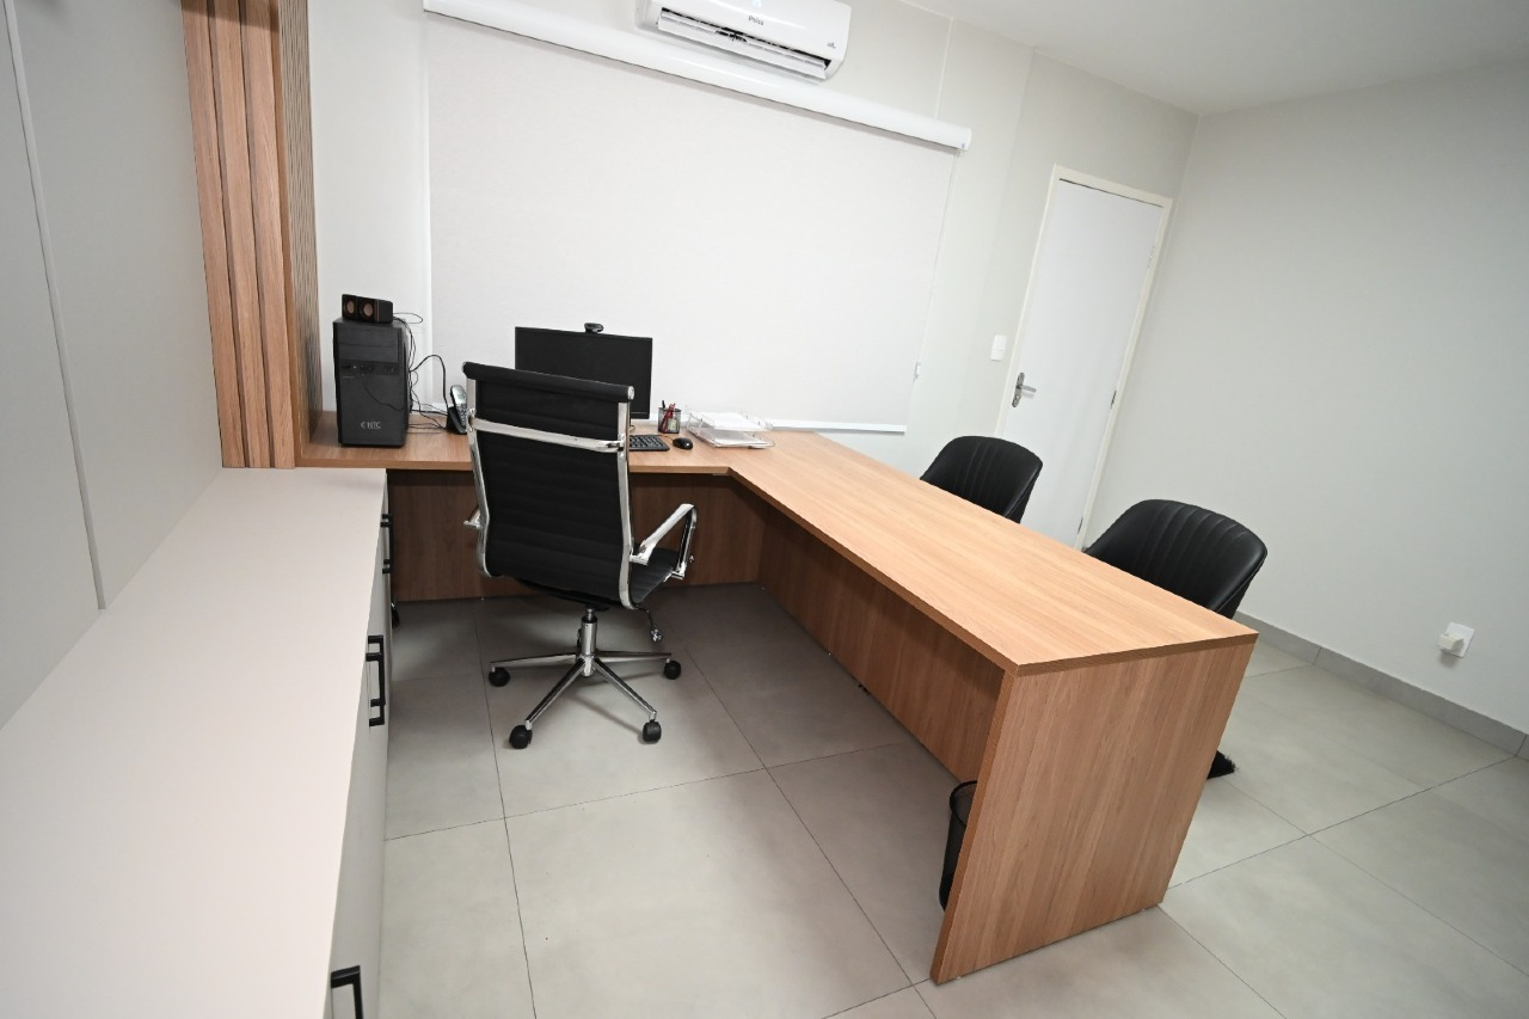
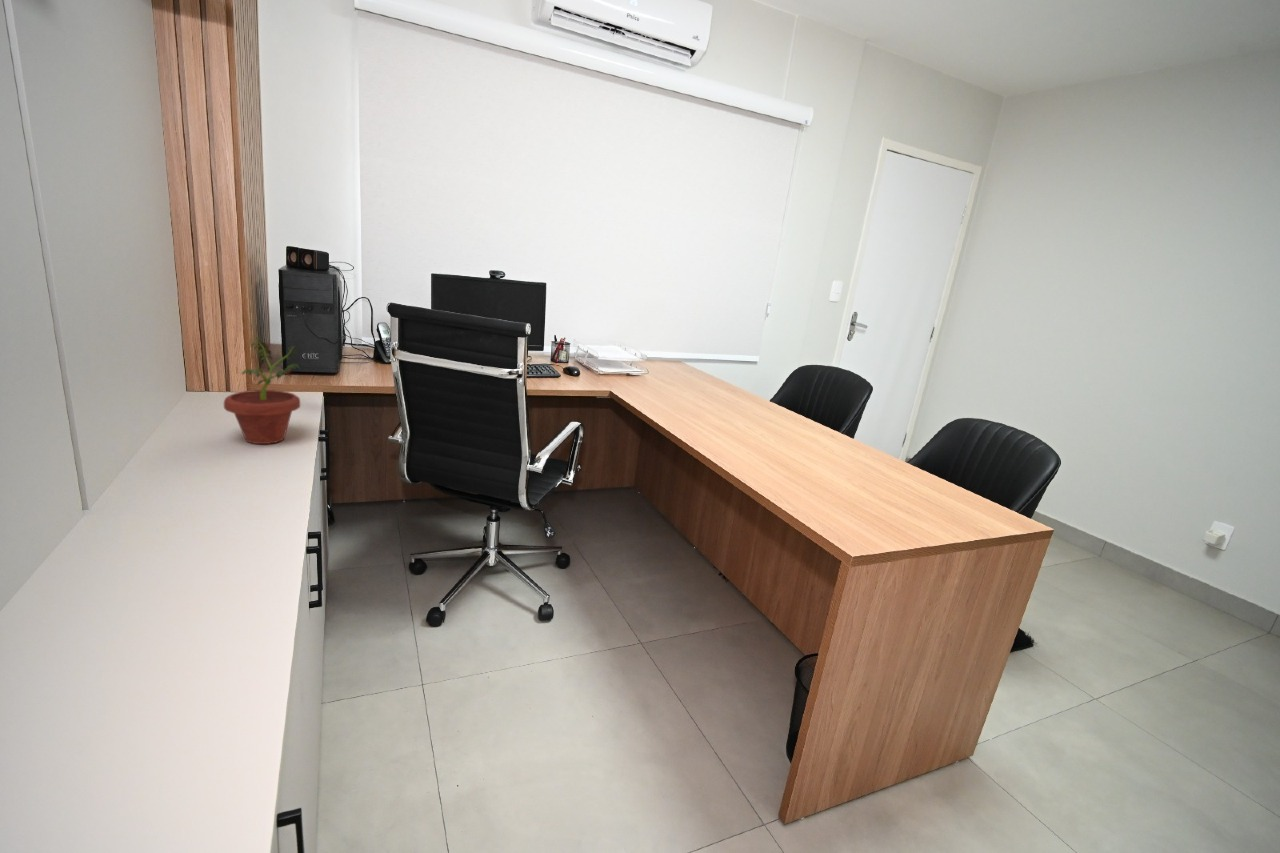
+ potted plant (265, 390)
